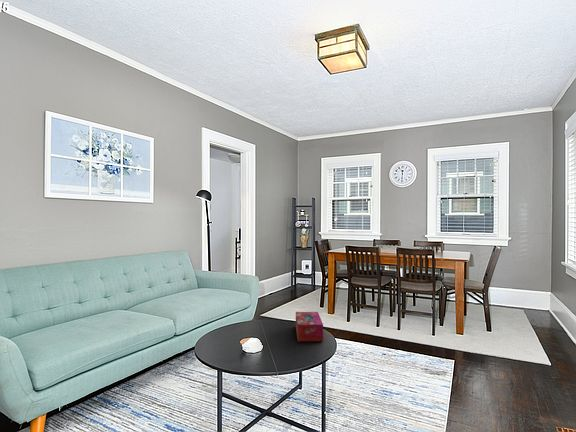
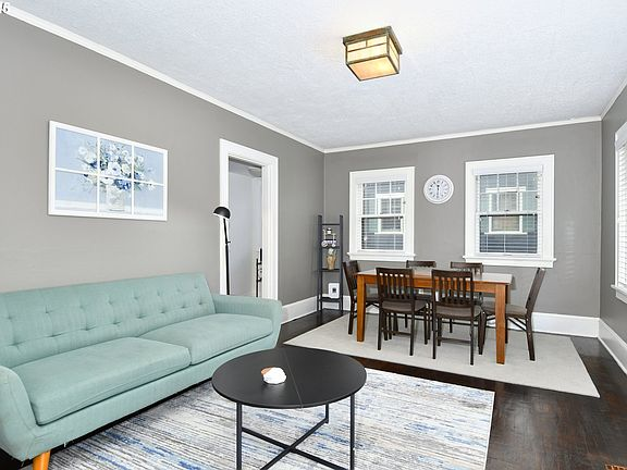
- tissue box (308, 325)
